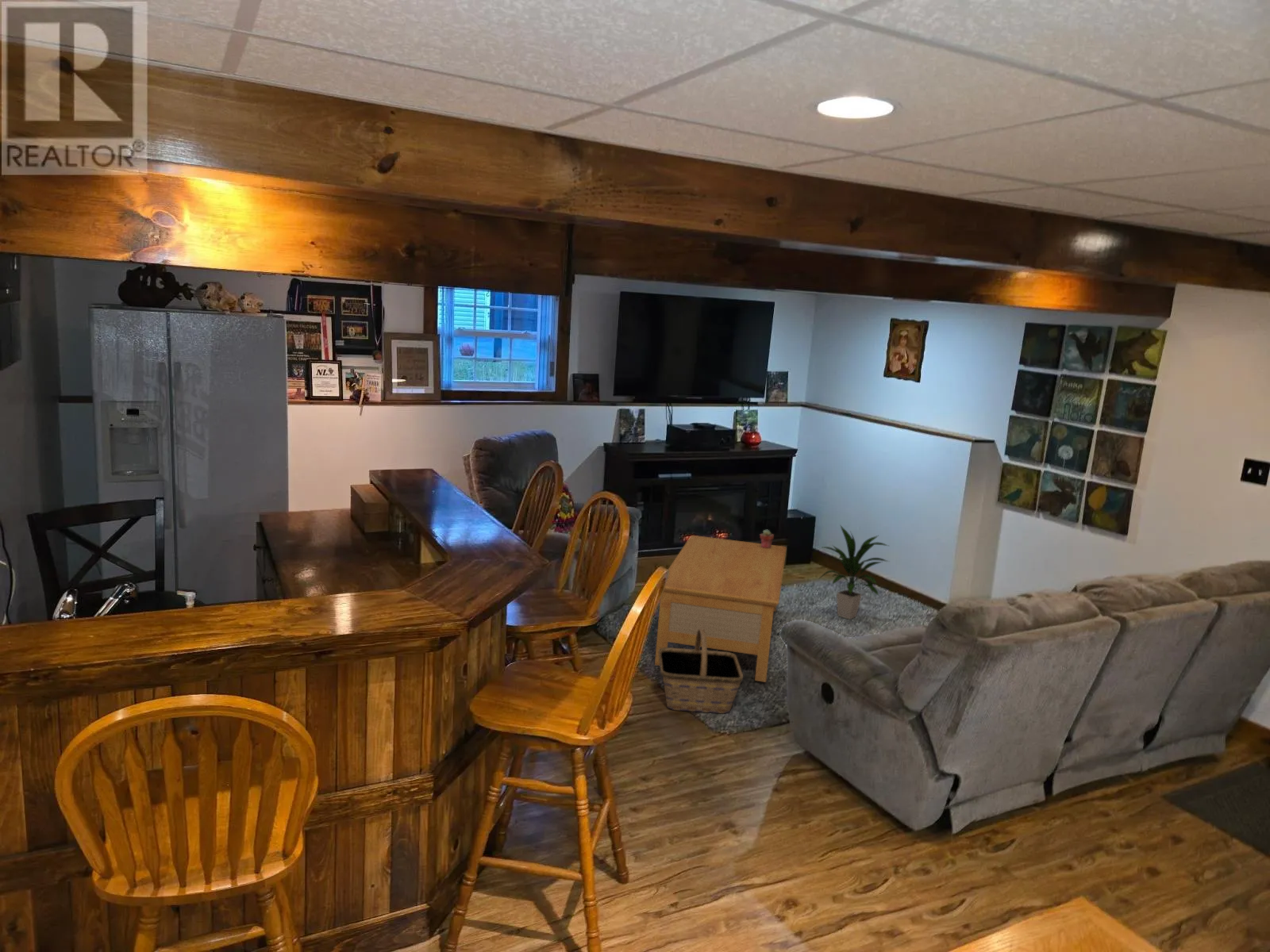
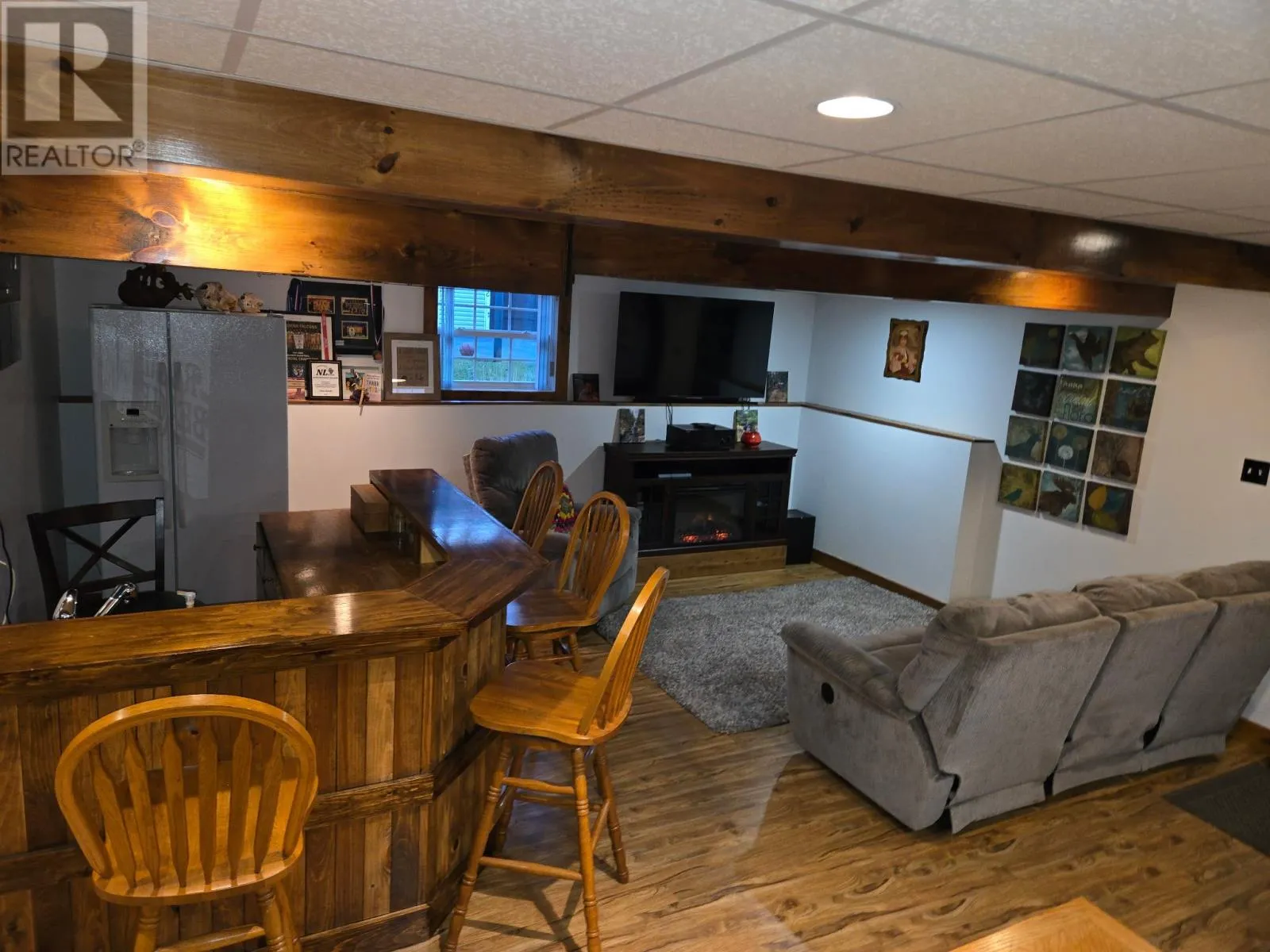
- indoor plant (855, 573)
- basket (699, 666)
- potted succulent (766, 538)
- coffee table (725, 600)
